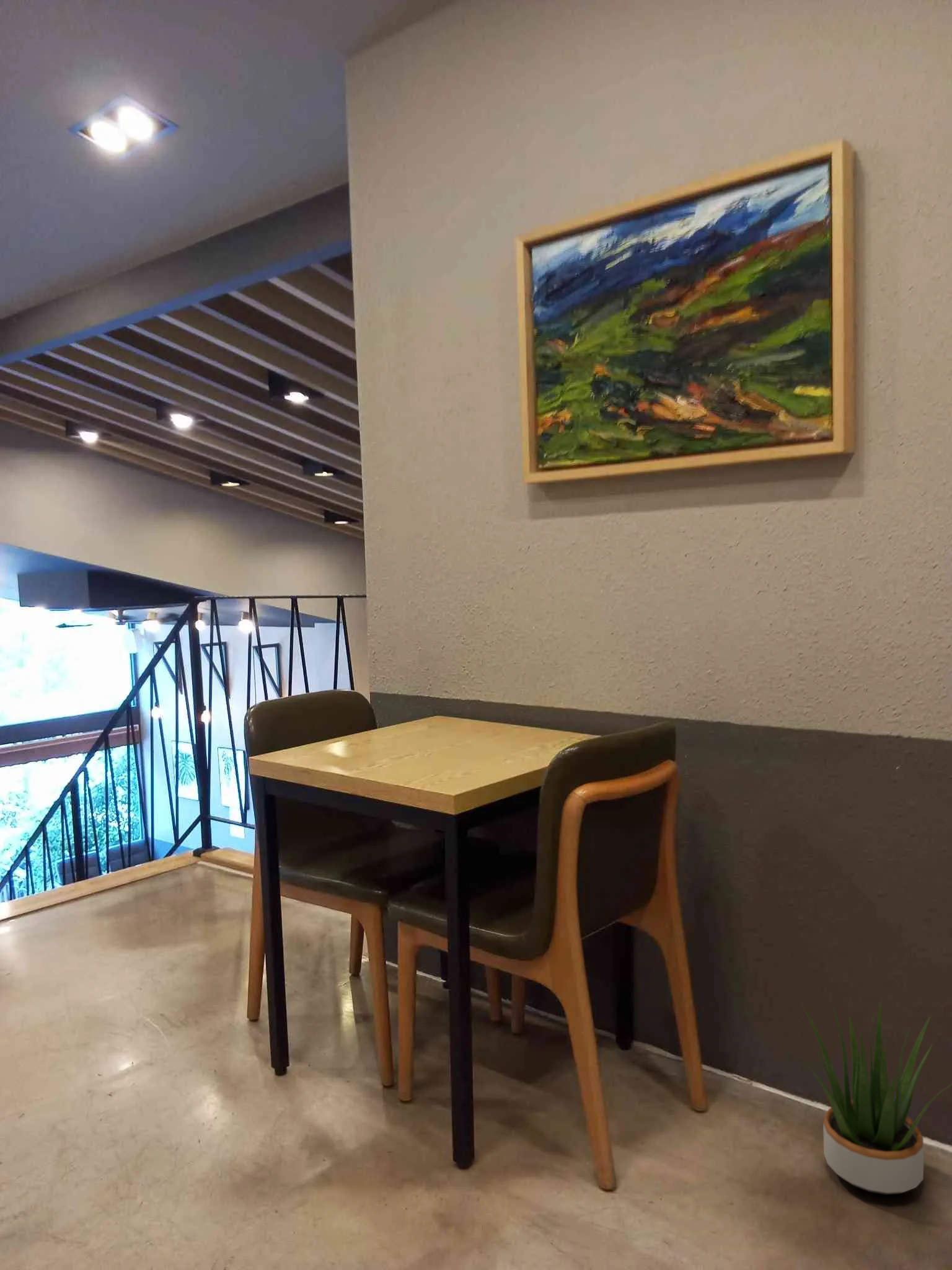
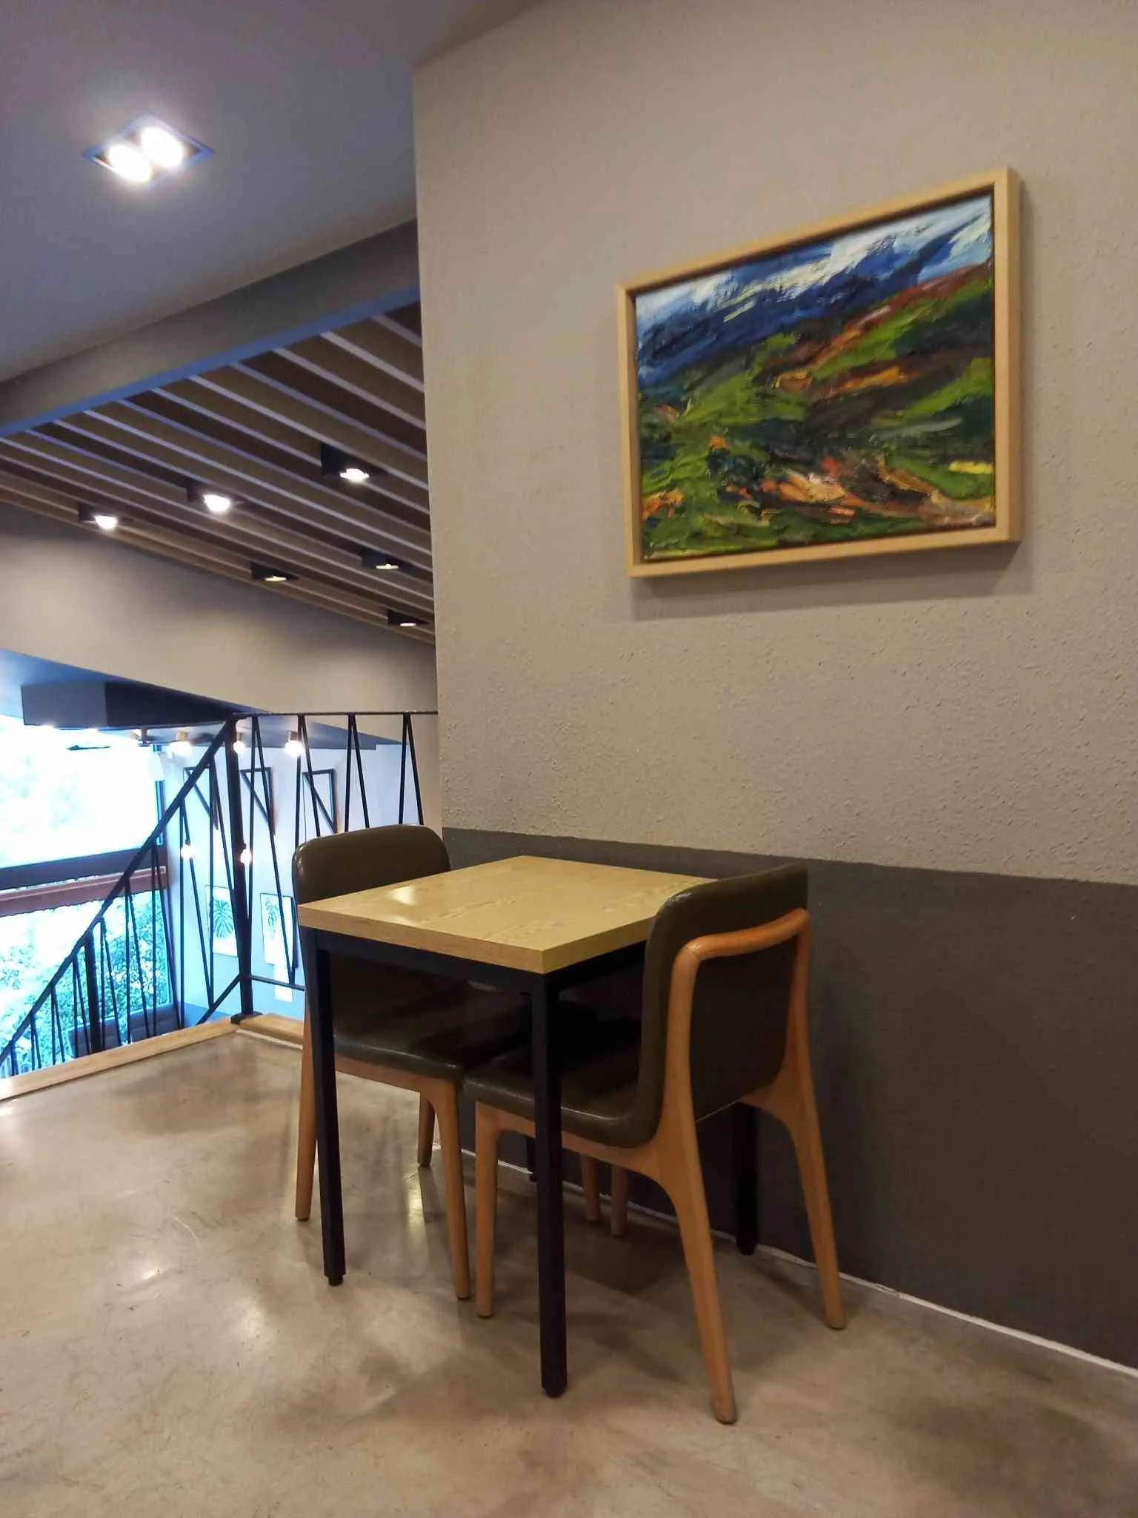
- potted plant (871, 1096)
